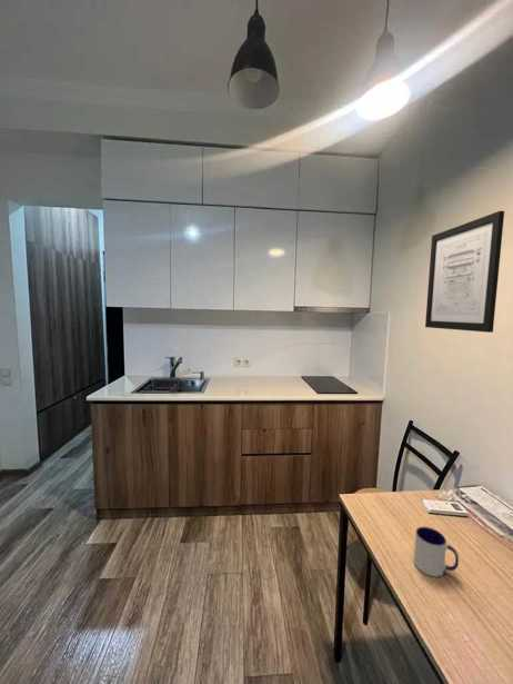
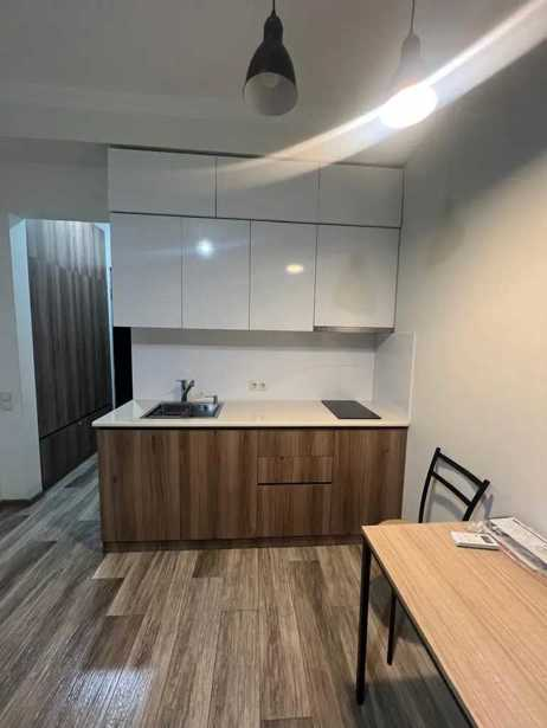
- wall art (459, 278)
- mug (435, 553)
